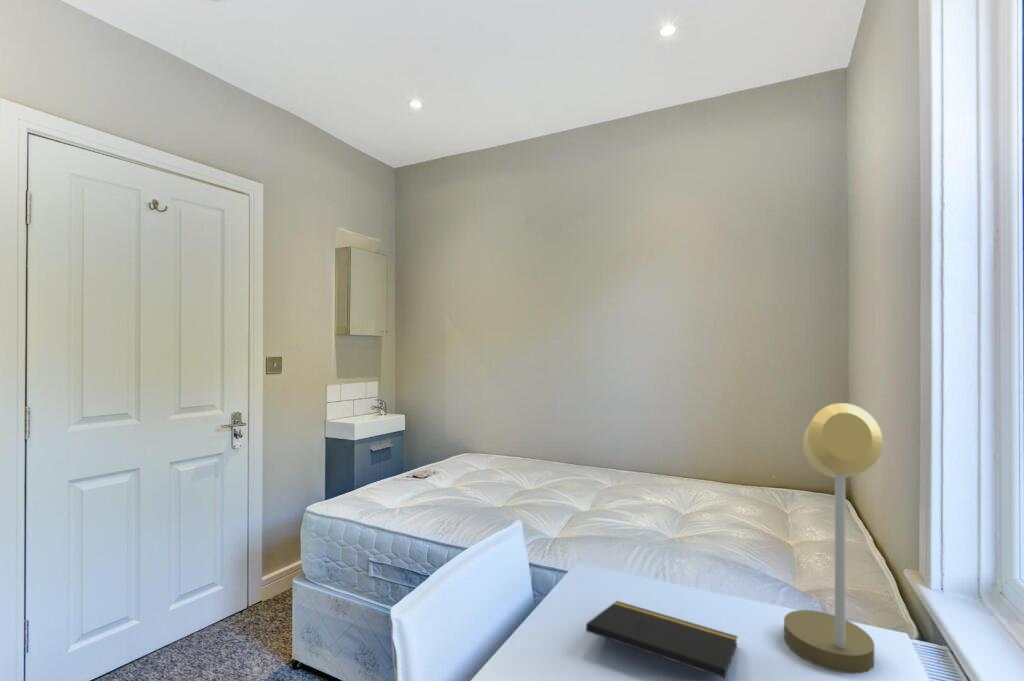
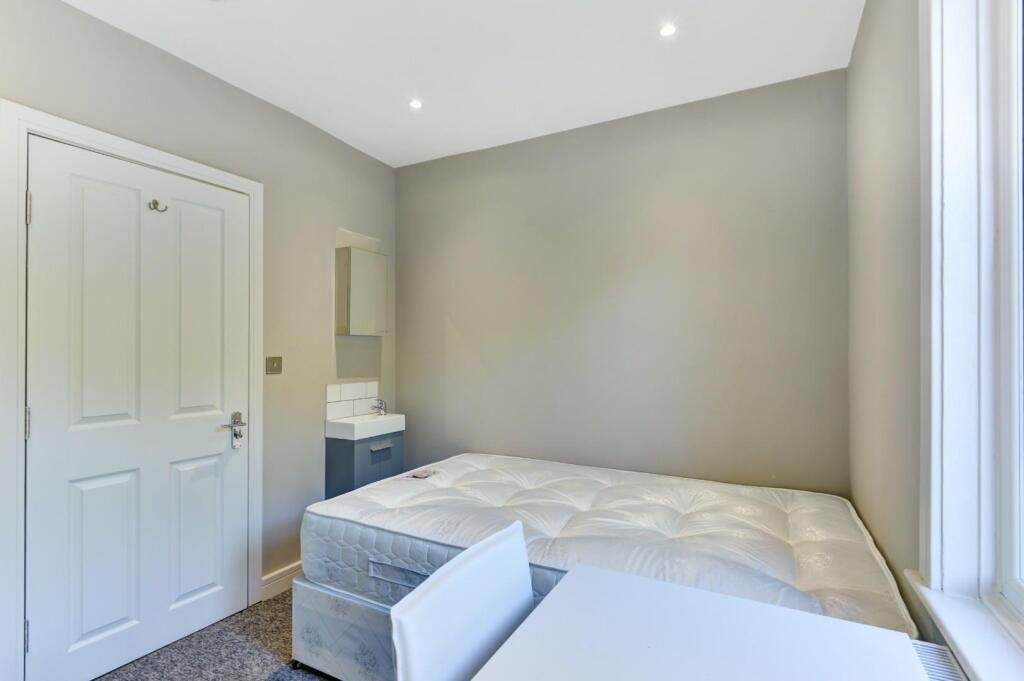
- notepad (662, 633)
- desk lamp (835, 522)
